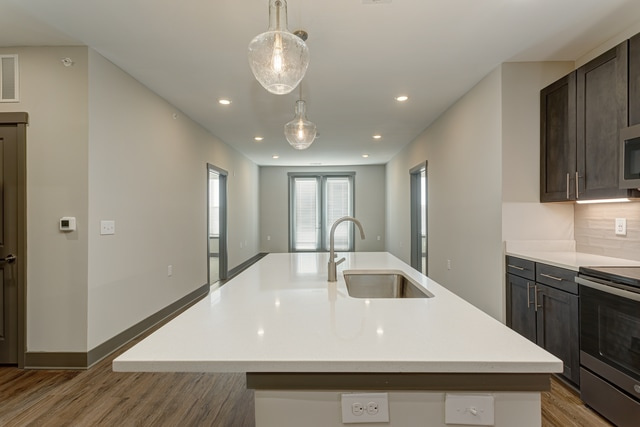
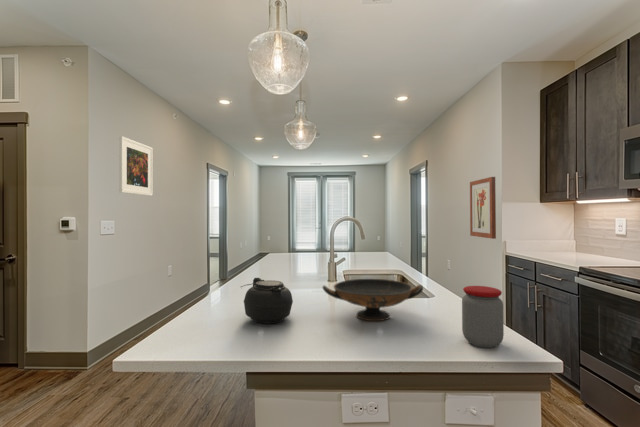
+ teapot (266, 299)
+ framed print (137, 168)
+ decorative bowl (372, 300)
+ jar (482, 315)
+ wall art (481, 208)
